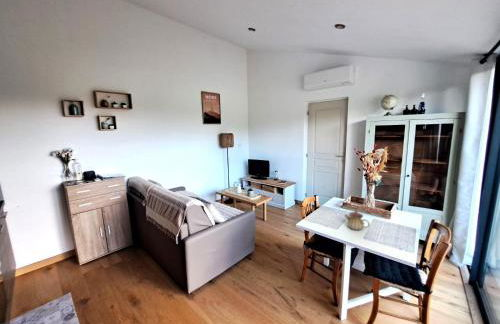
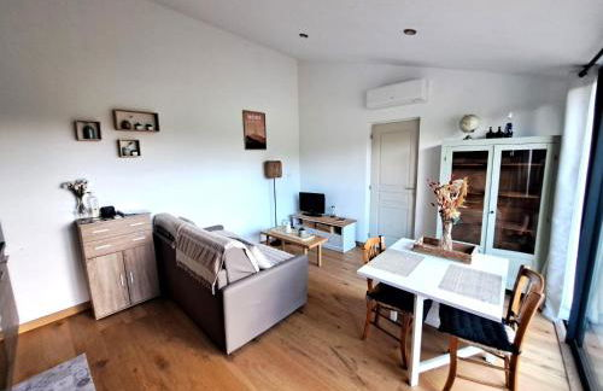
- teapot (356, 219)
